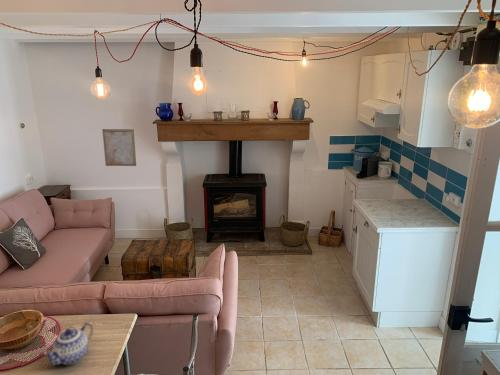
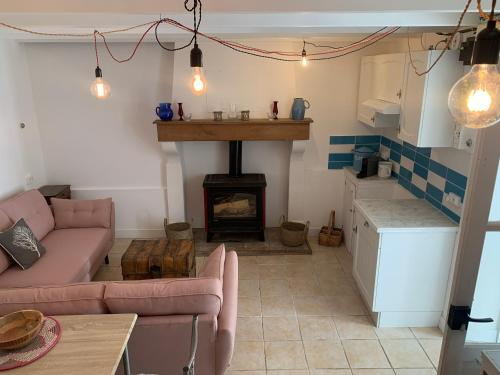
- wall art (119, 147)
- teapot (70, 343)
